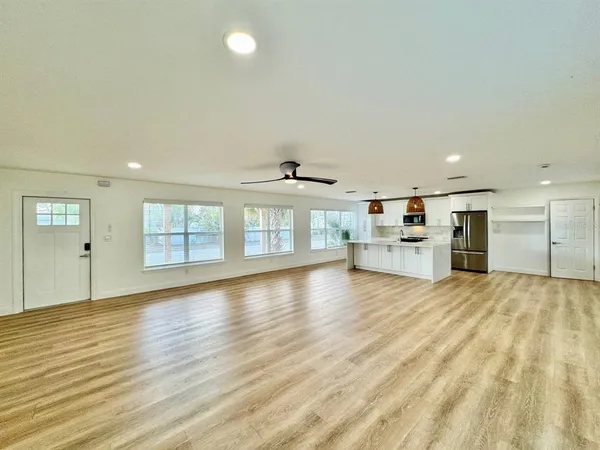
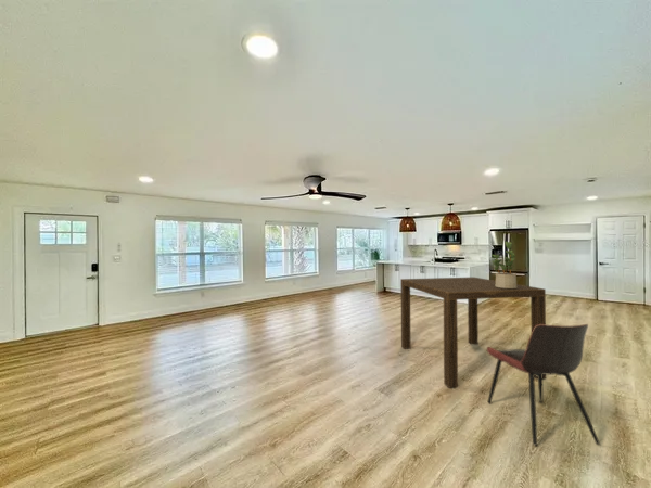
+ potted plant (501, 264)
+ dining table (468, 321)
+ dining chair (537, 368)
